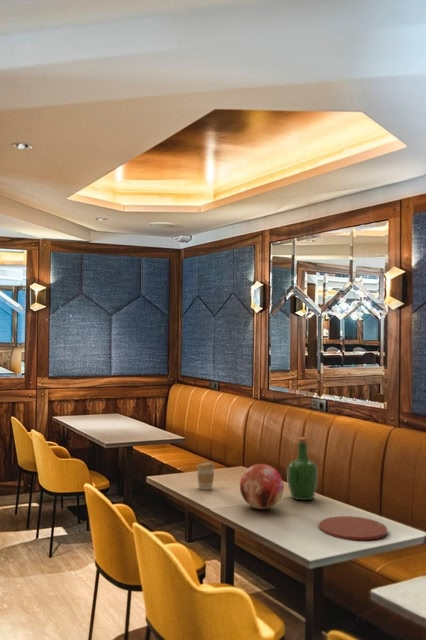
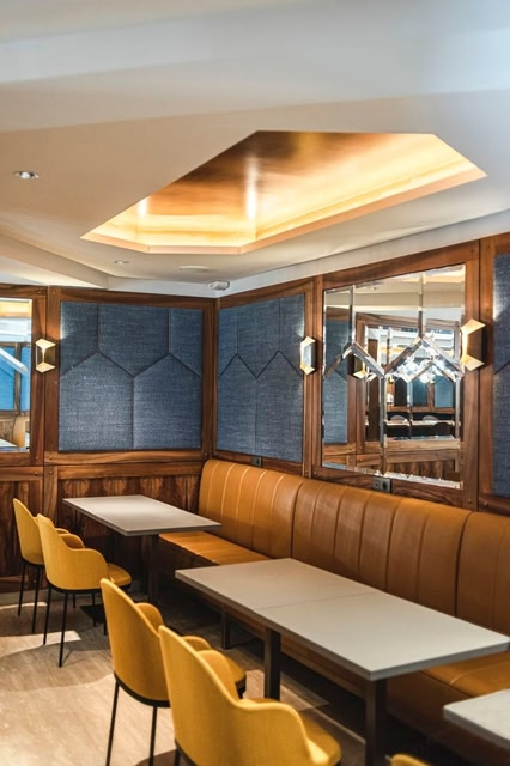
- wine bottle (302, 467)
- decorative orb (261, 486)
- plate (352, 527)
- coffee cup (205, 475)
